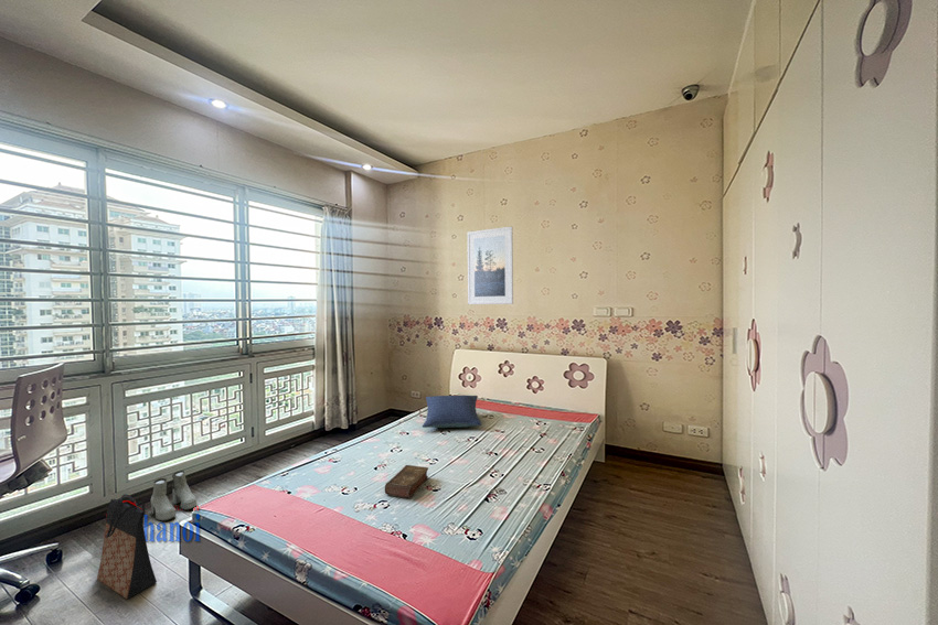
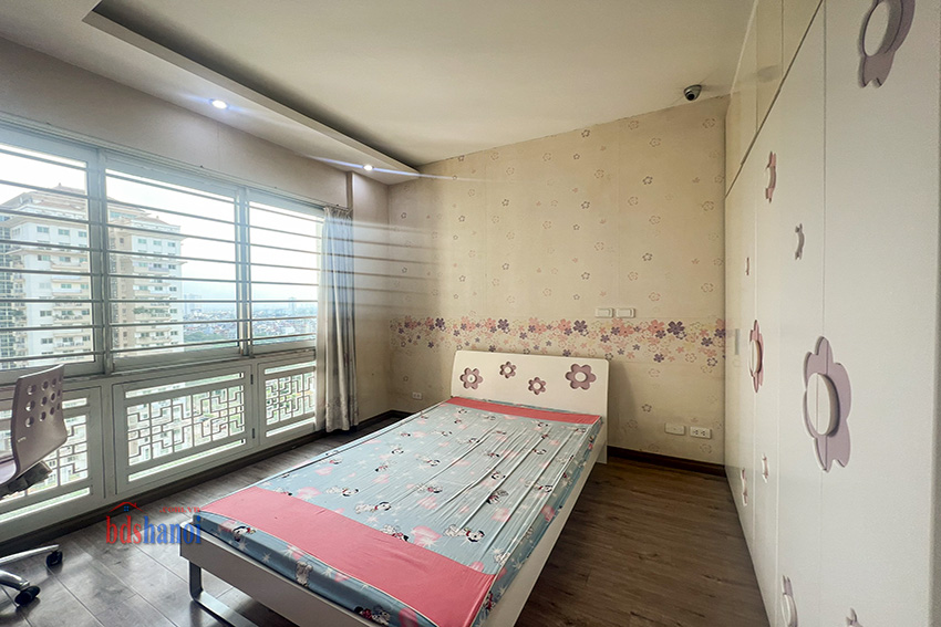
- book (407, 479)
- bag (127, 539)
- boots (173, 493)
- pillow (451, 410)
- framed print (489, 267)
